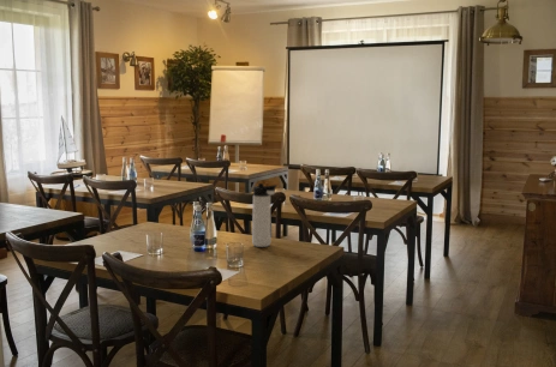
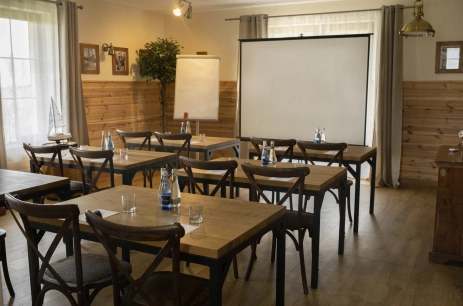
- thermos bottle (264, 215)
